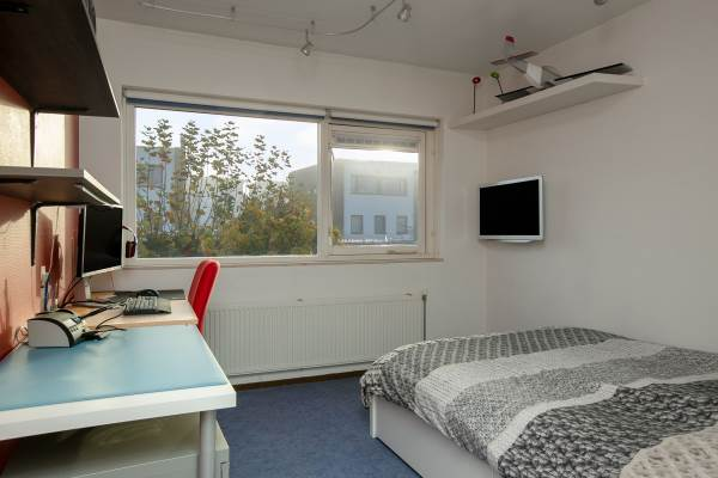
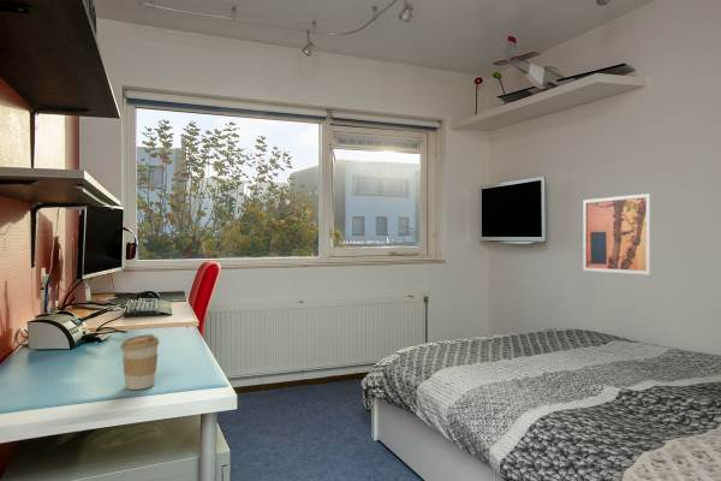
+ coffee cup (139, 361)
+ wall art (615, 234)
